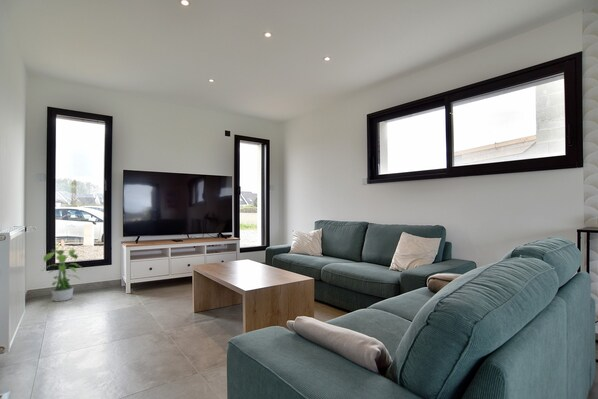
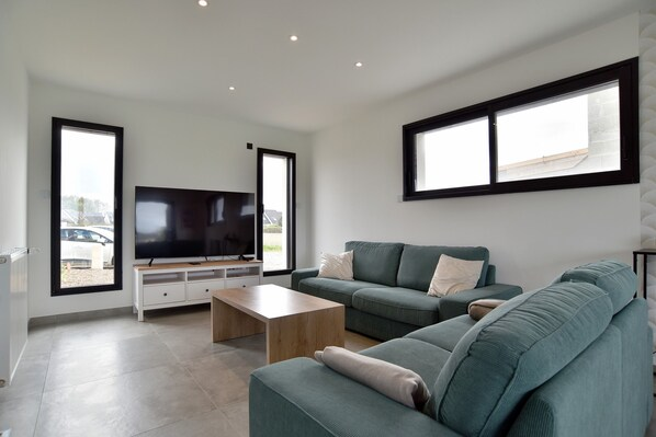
- potted plant (60, 274)
